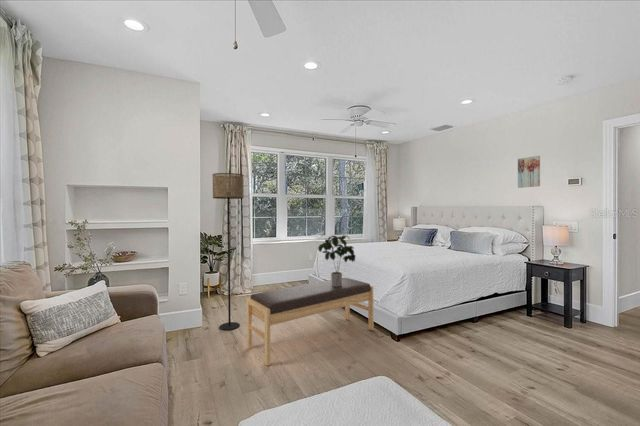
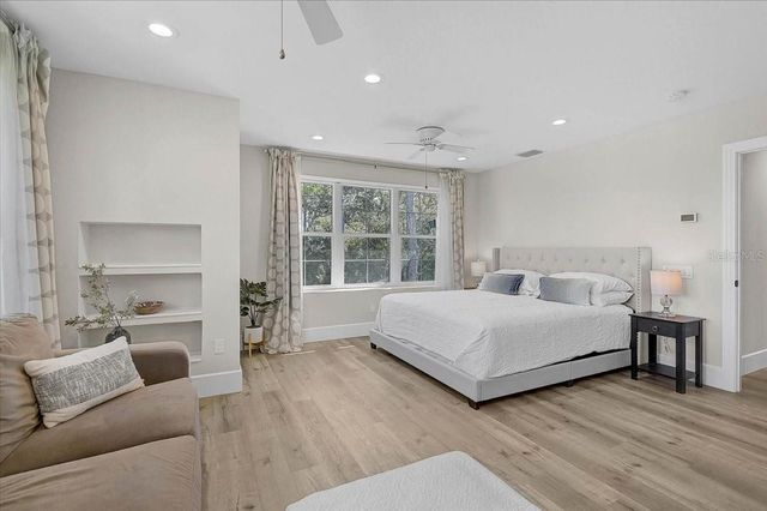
- floor lamp (228, 250)
- potted plant (340, 259)
- bench (314, 313)
- wall art (528, 172)
